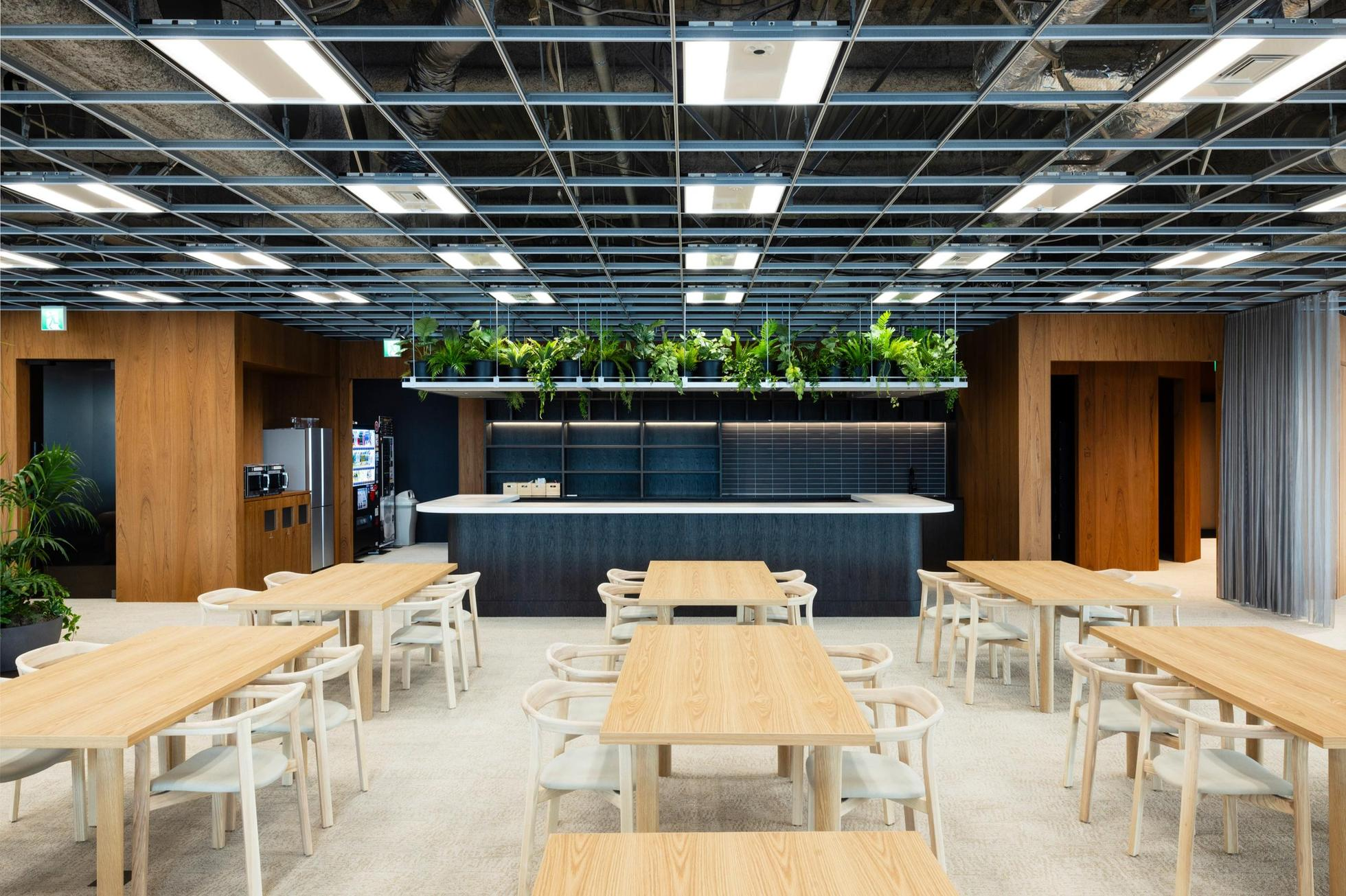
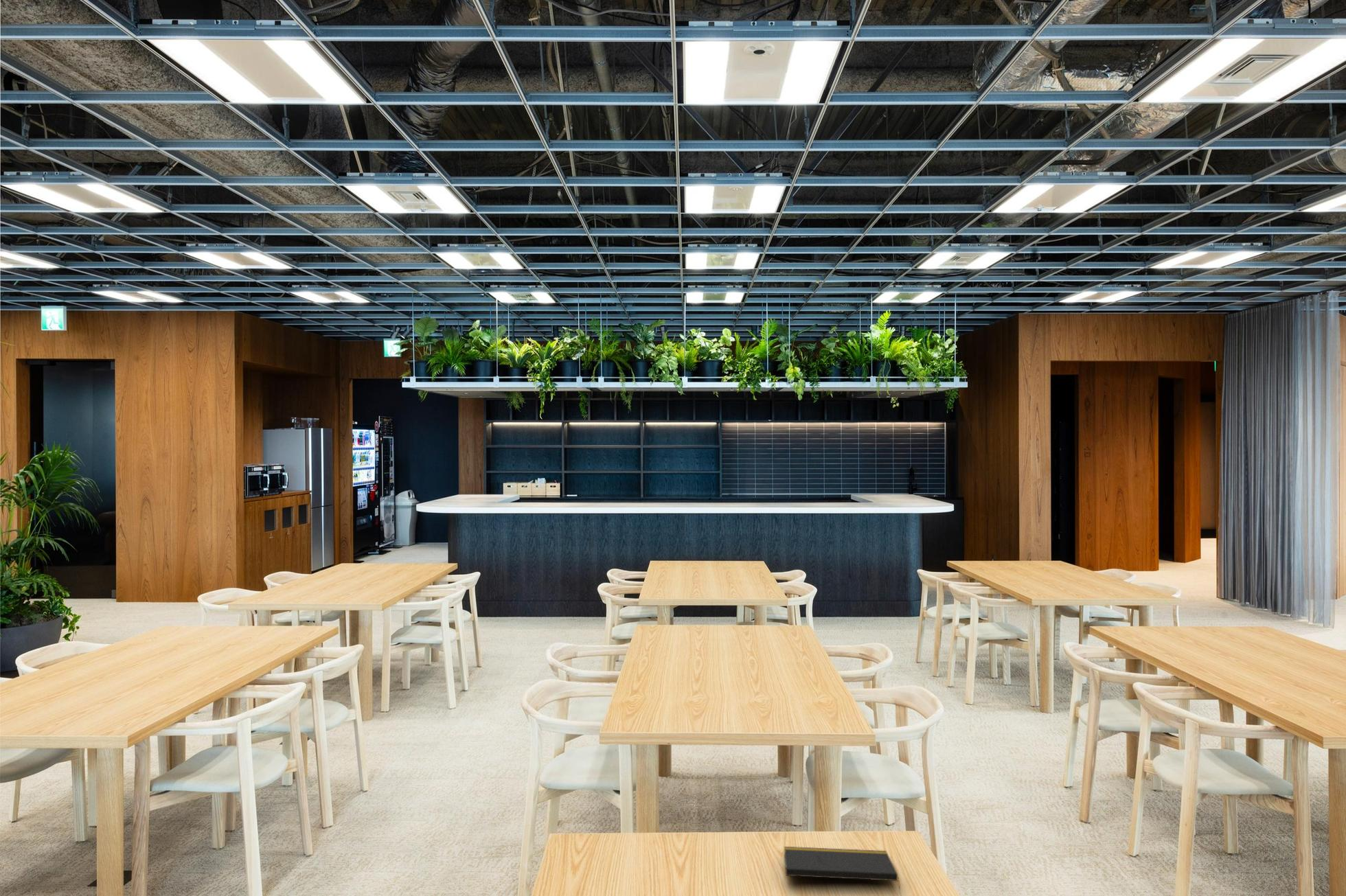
+ notepad (838, 862)
